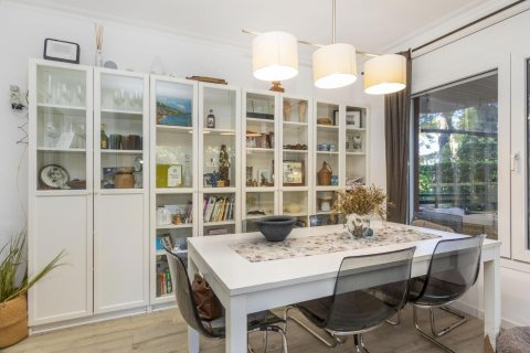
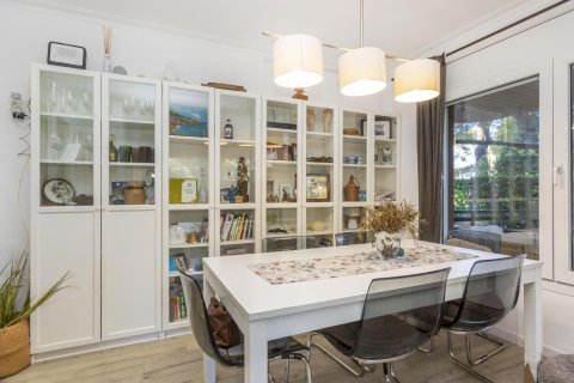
- bowl (275, 228)
